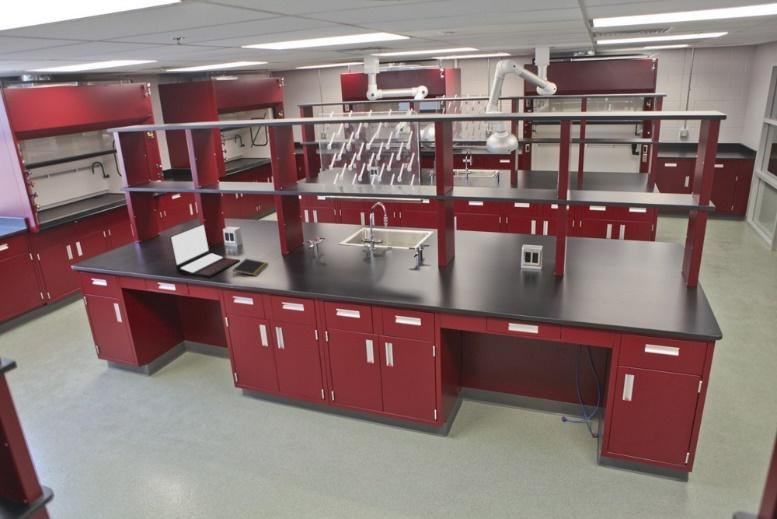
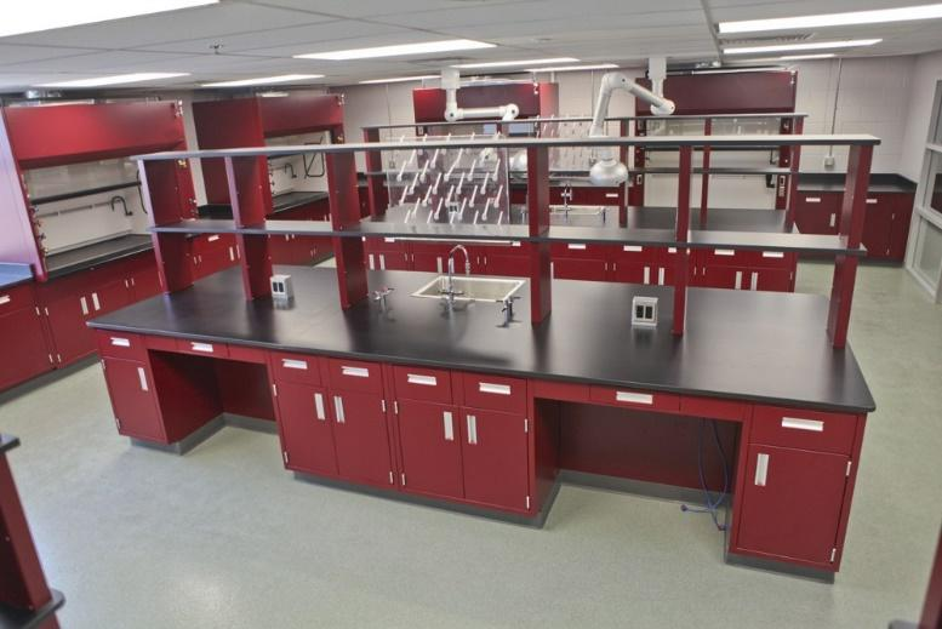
- laptop (206, 249)
- notepad (251, 267)
